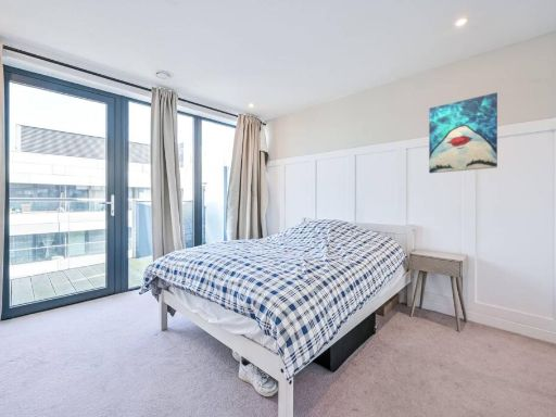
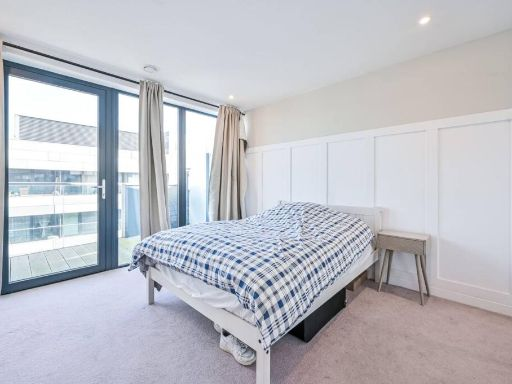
- wall art (460, 136)
